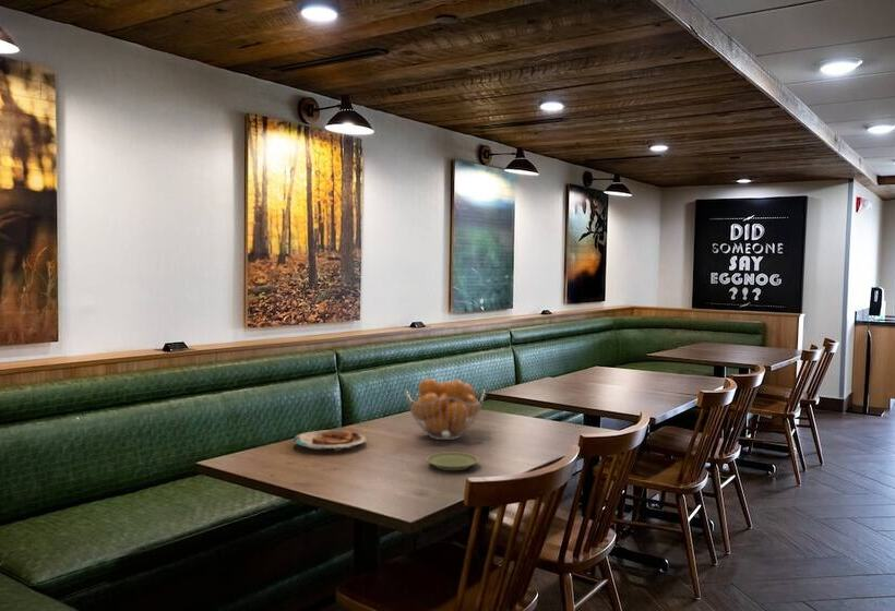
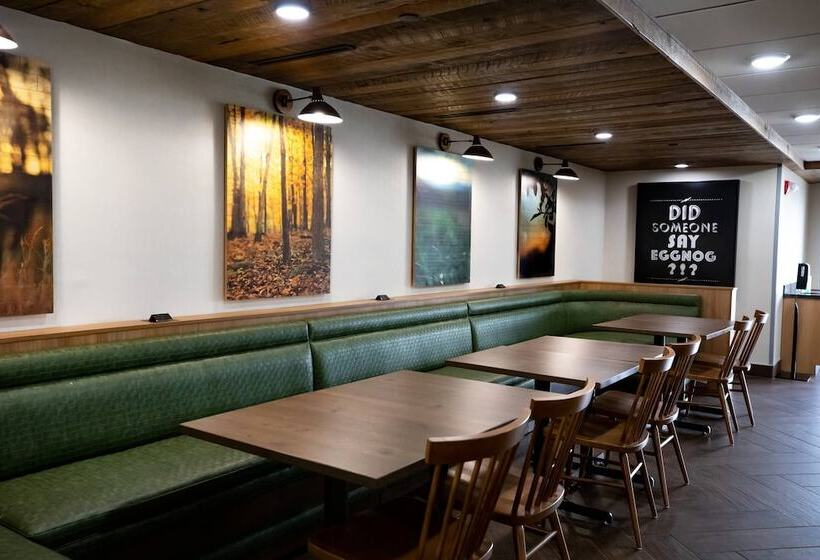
- plate (330, 439)
- fruit basket (444, 407)
- plate (452, 462)
